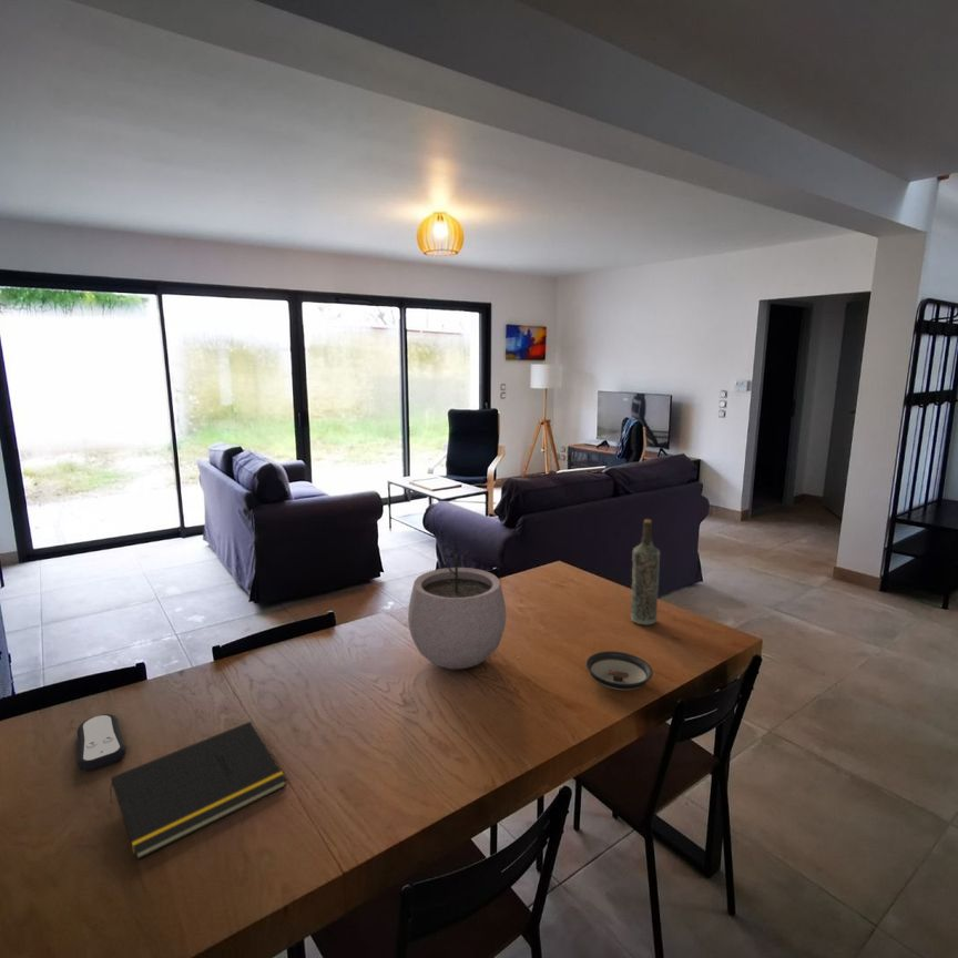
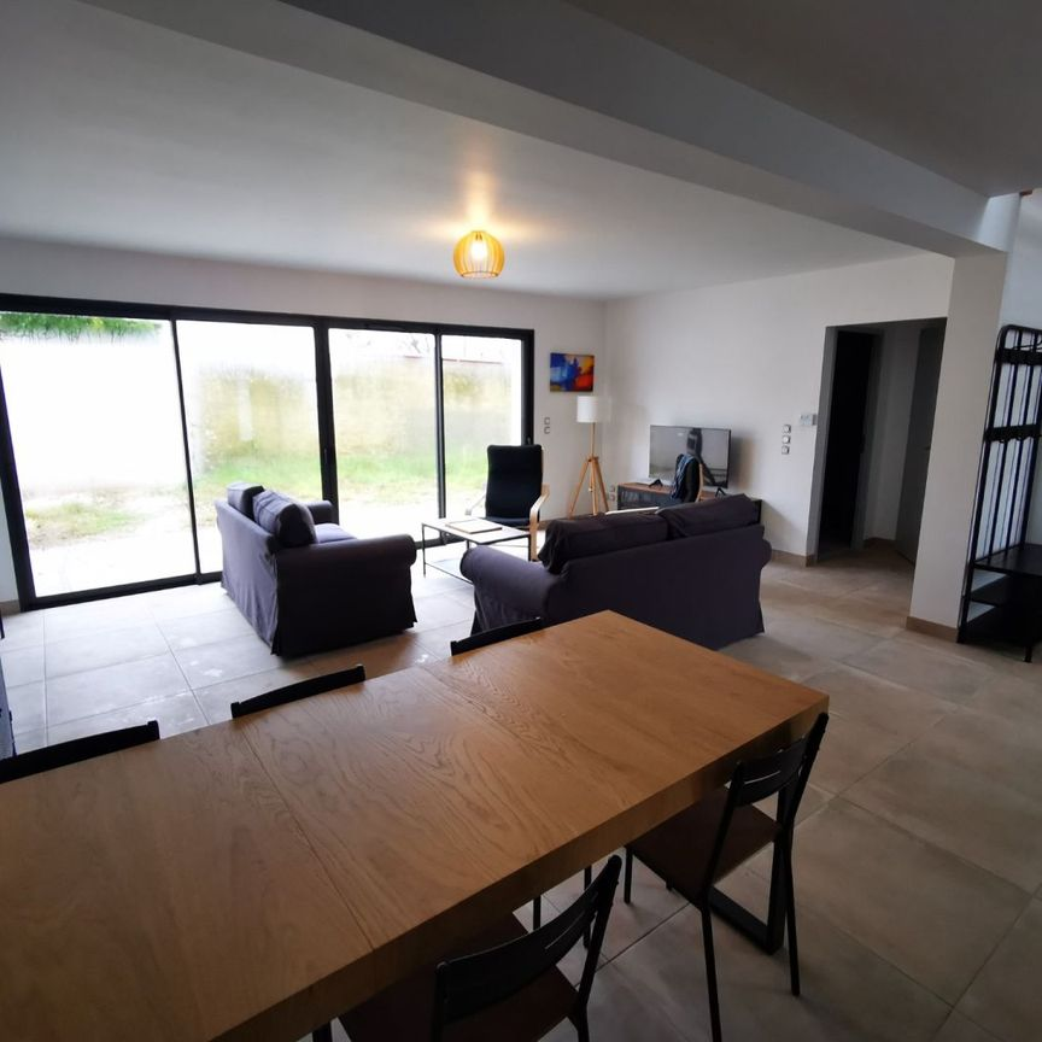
- plant pot (457, 604)
- bottle (645, 571)
- remote control (100, 740)
- saucer (618, 673)
- notepad (201, 781)
